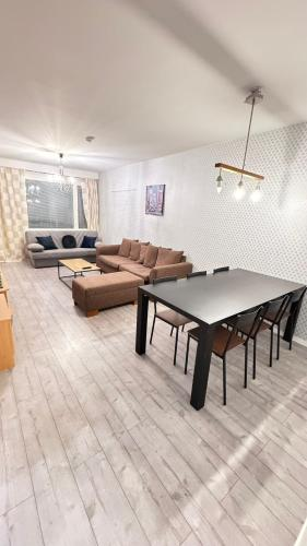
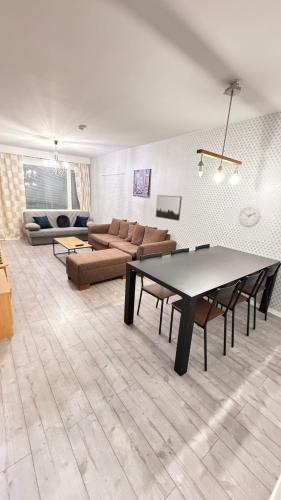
+ wall art (167, 207)
+ wall clock (248, 216)
